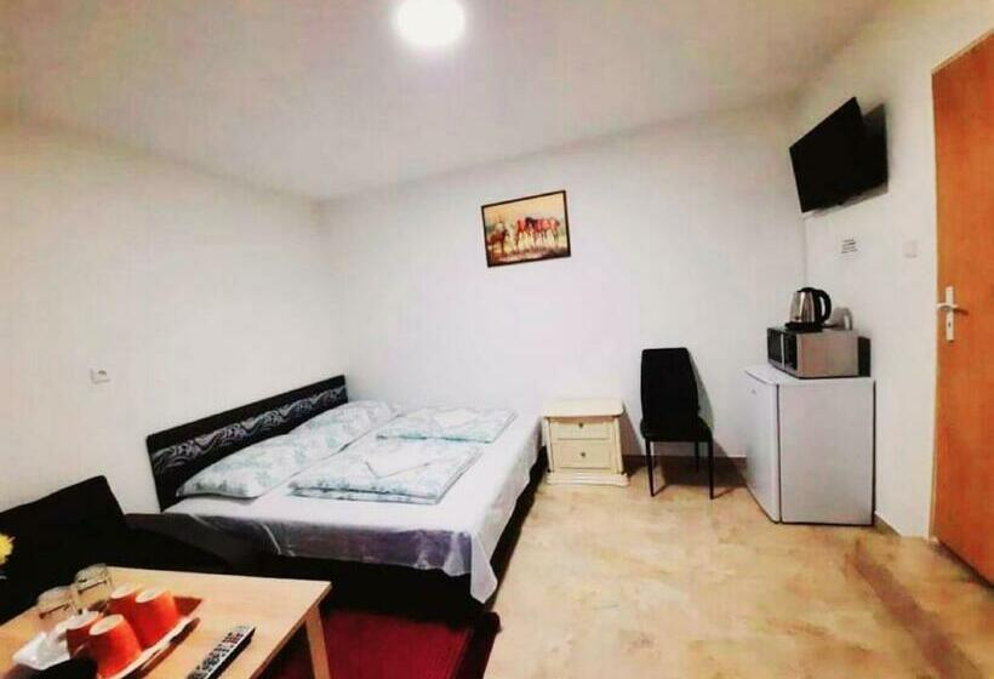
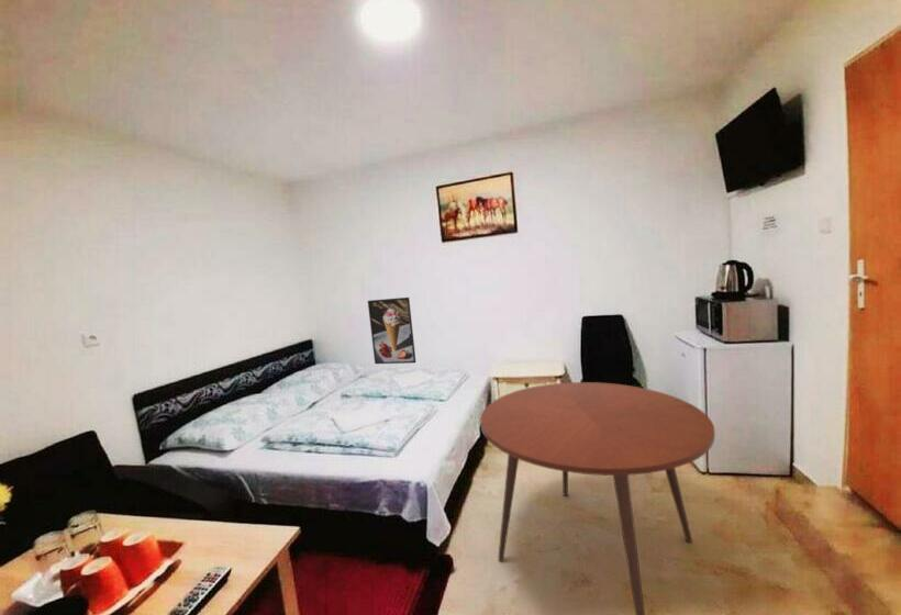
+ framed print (391, 331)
+ dining table (590, 473)
